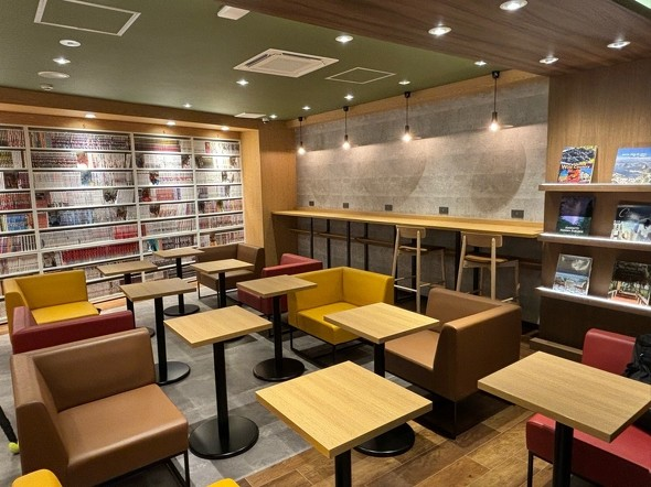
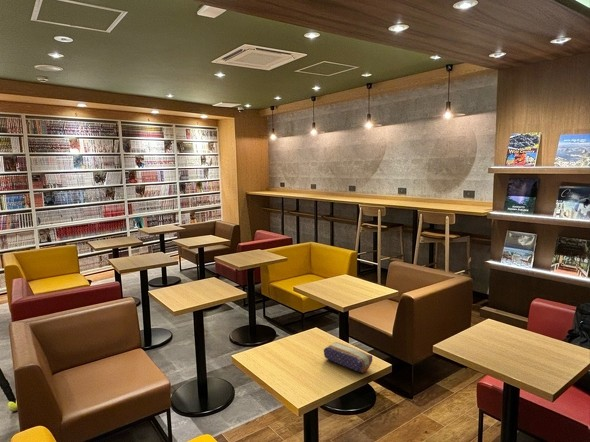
+ pencil case (347, 356)
